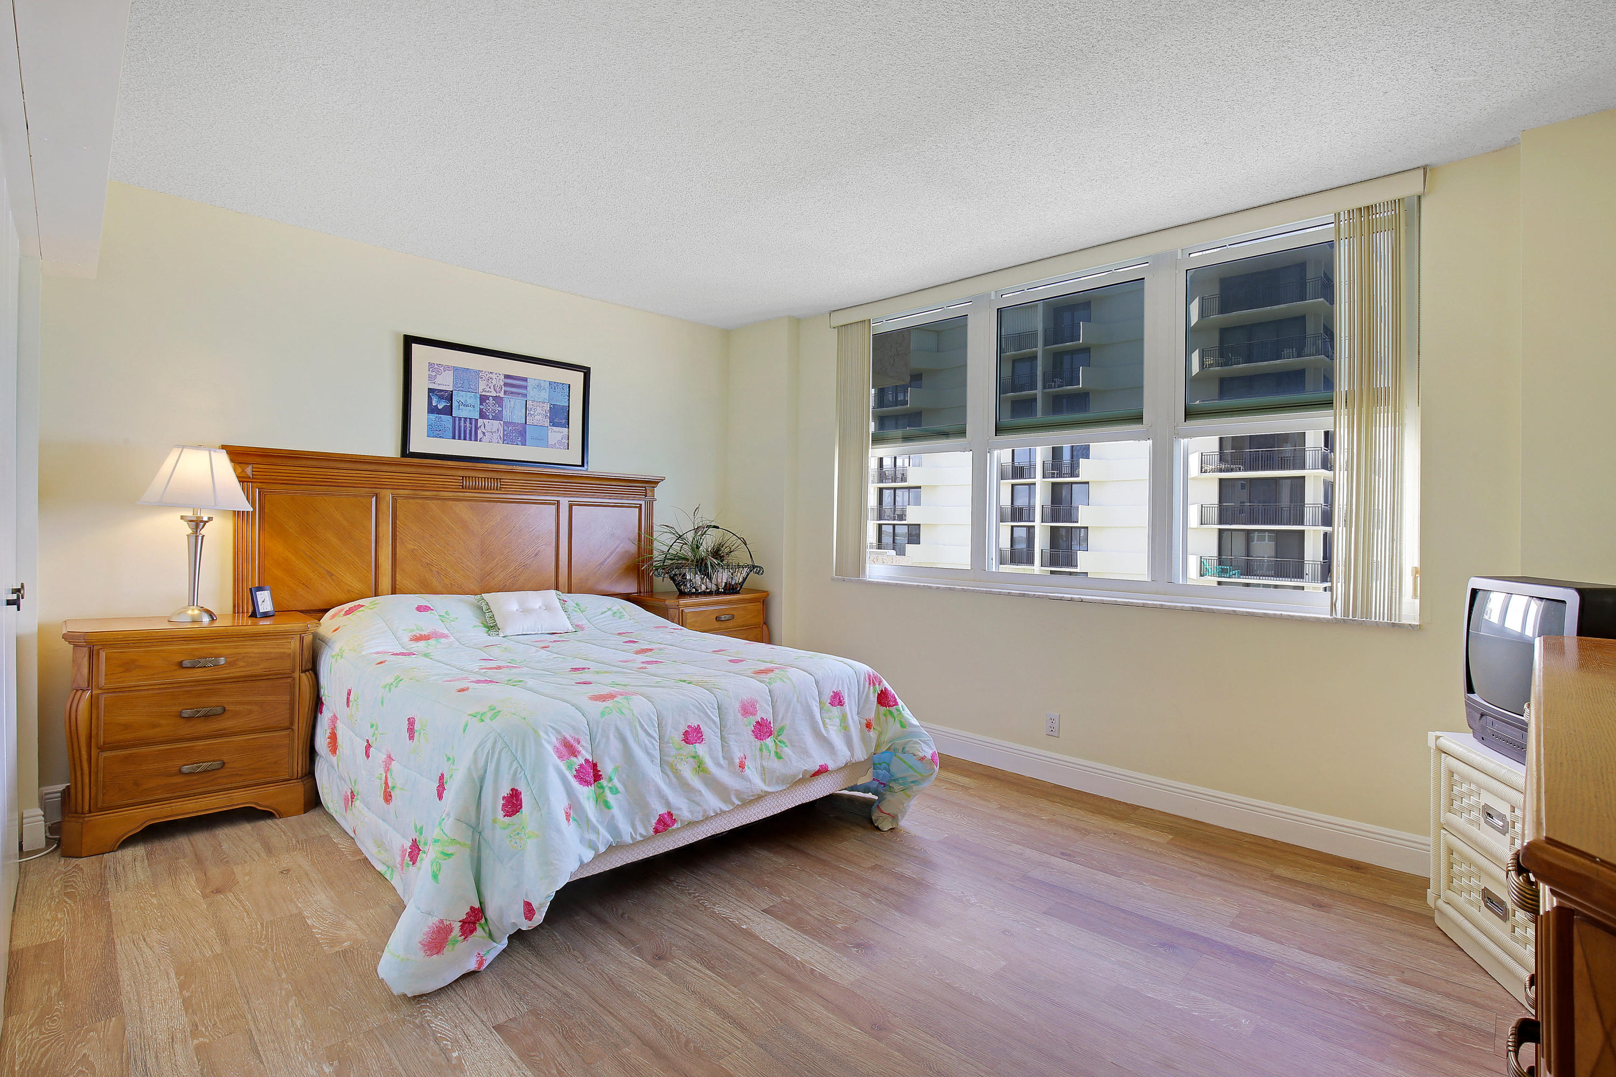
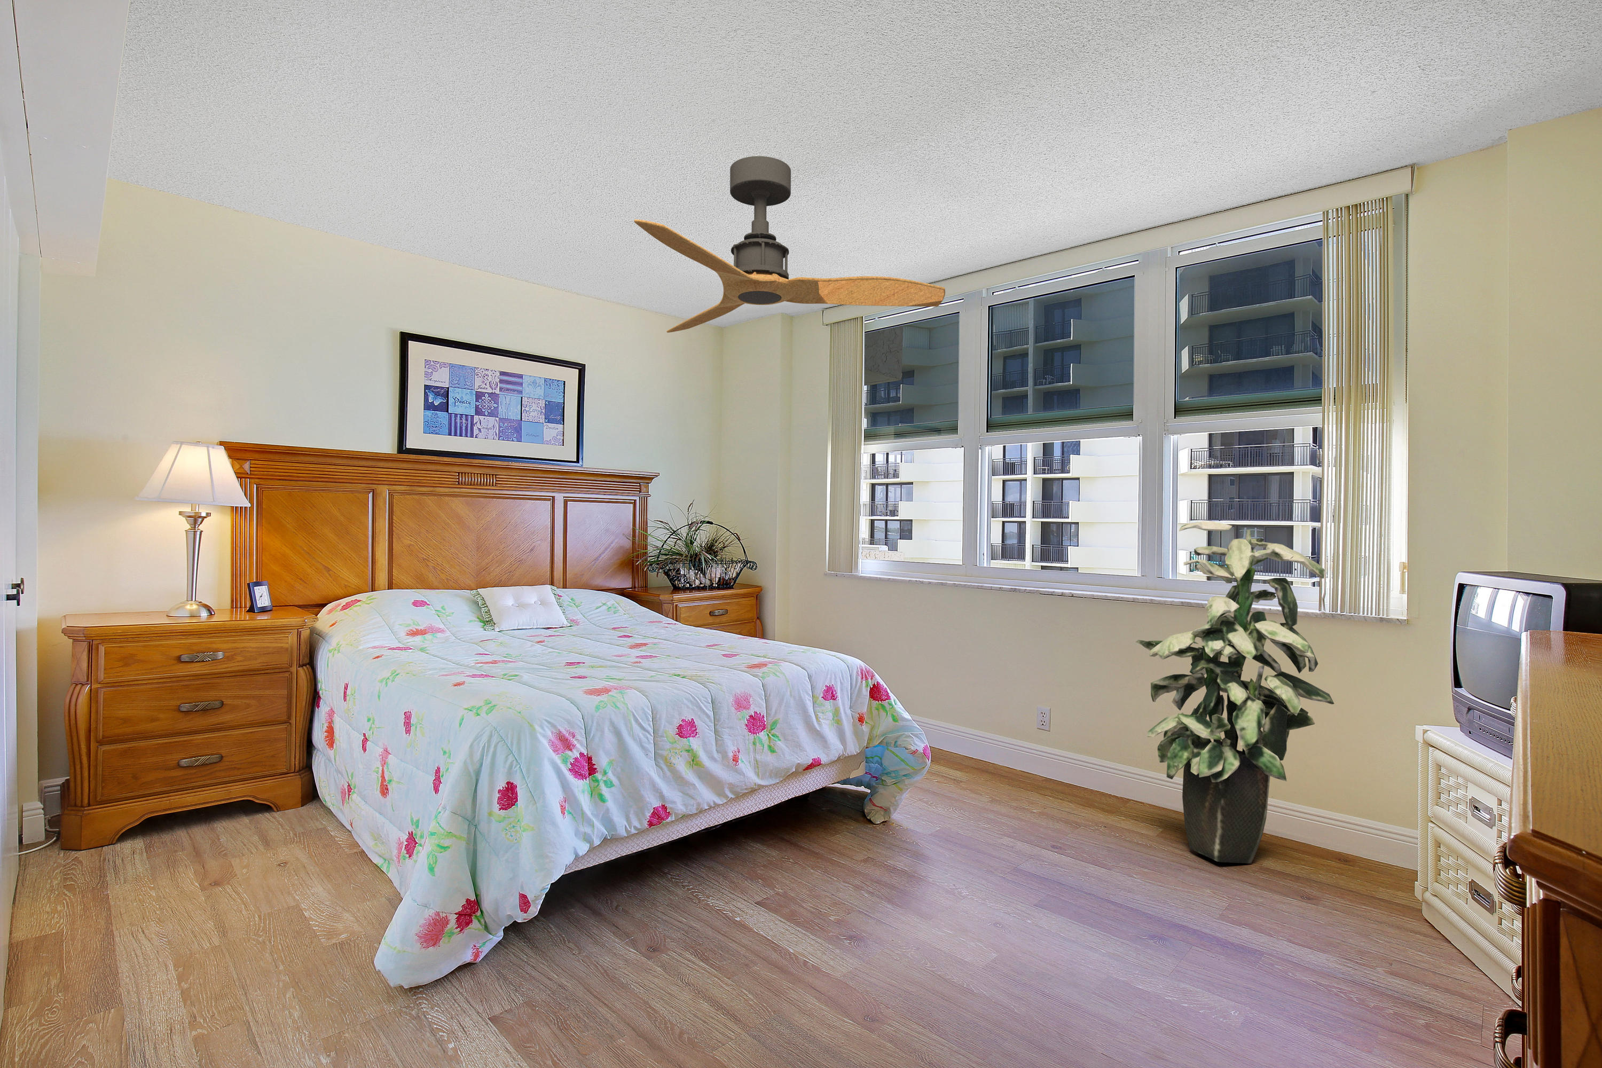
+ ceiling fan (786, 247)
+ indoor plant (1224, 687)
